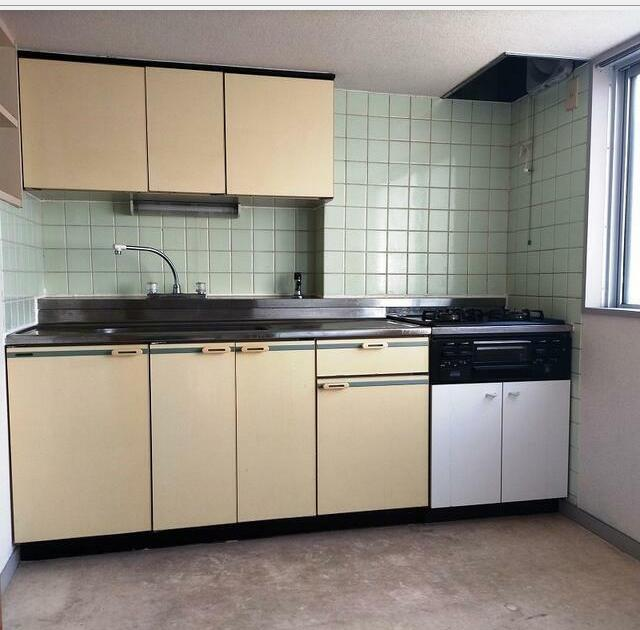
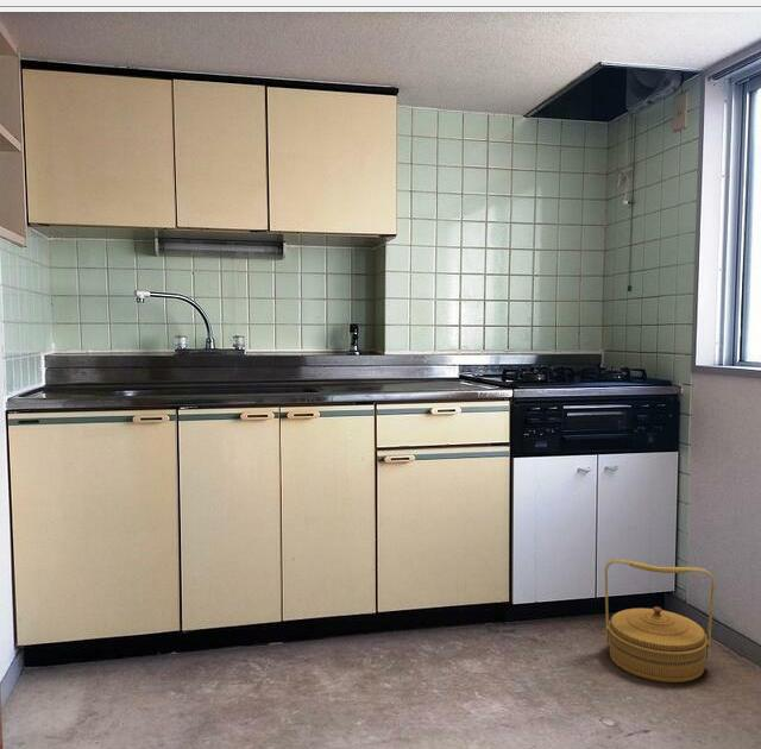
+ basket (656, 612)
